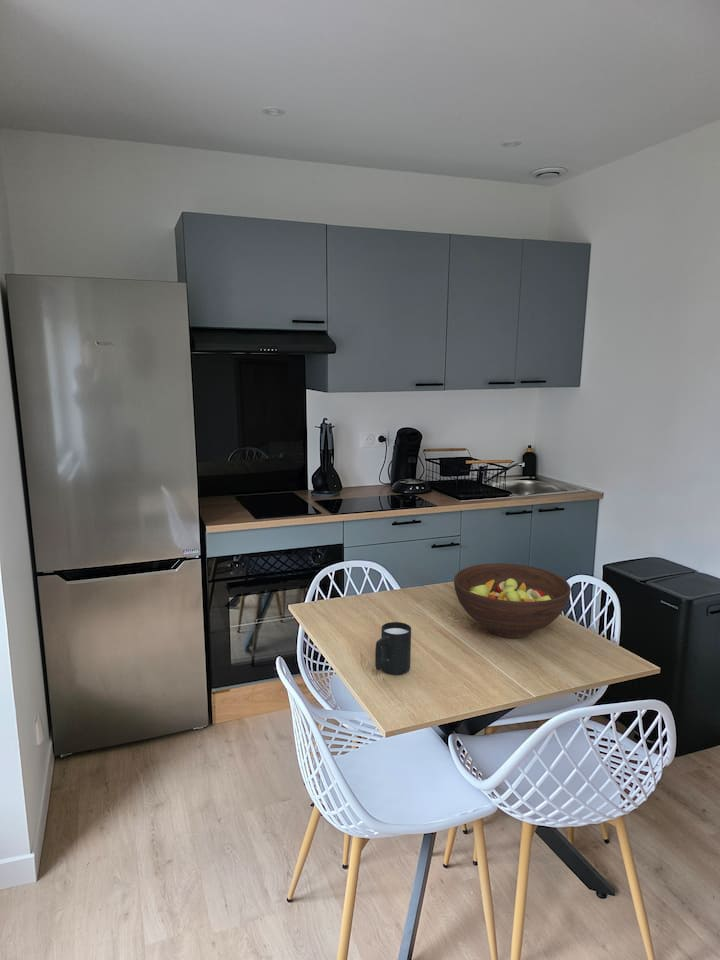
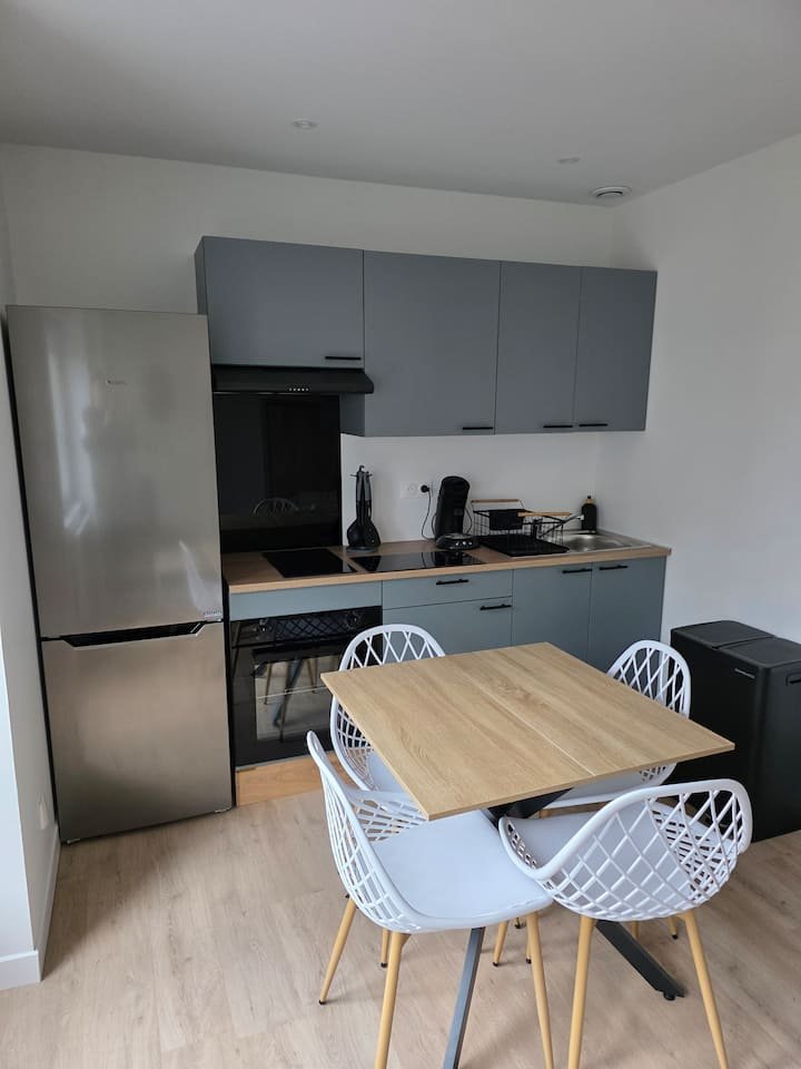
- fruit bowl (509, 605)
- mug (390, 650)
